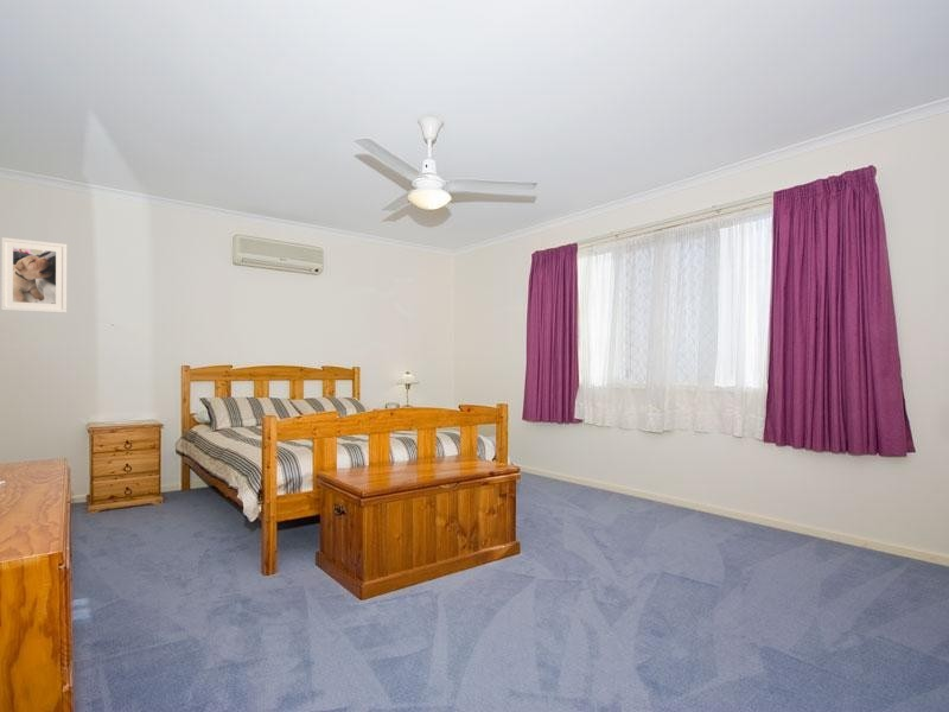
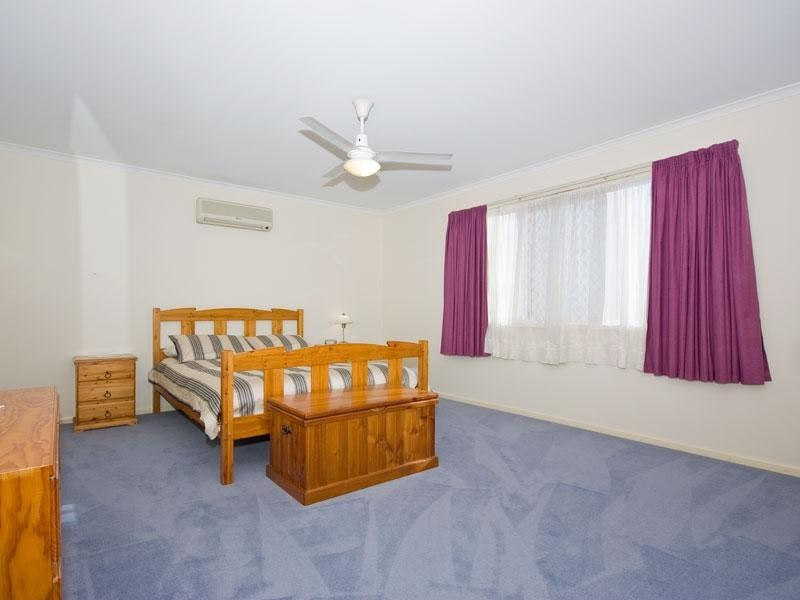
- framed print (34, 275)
